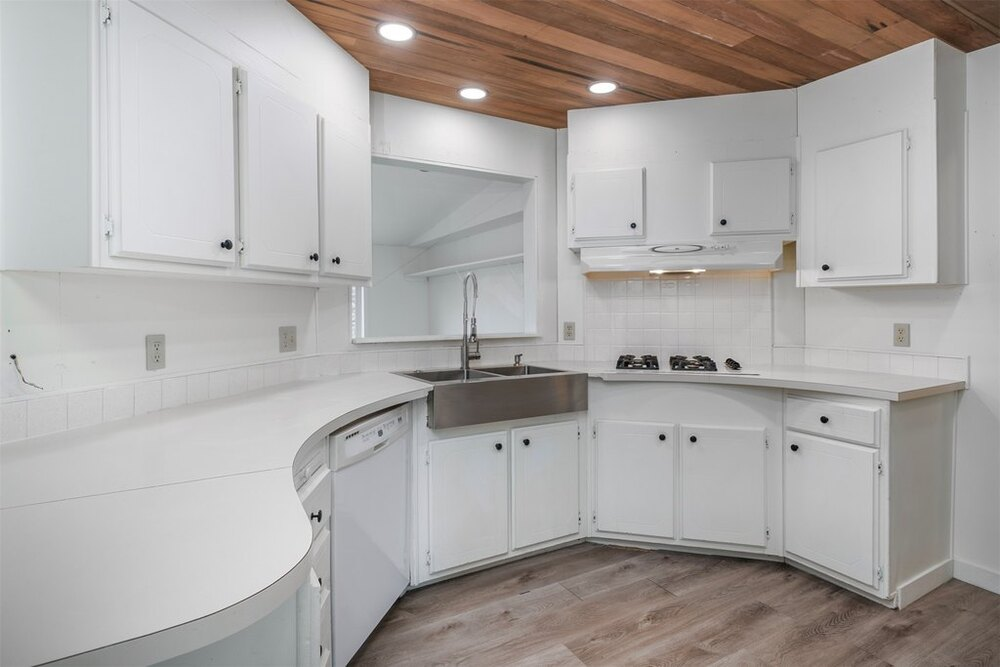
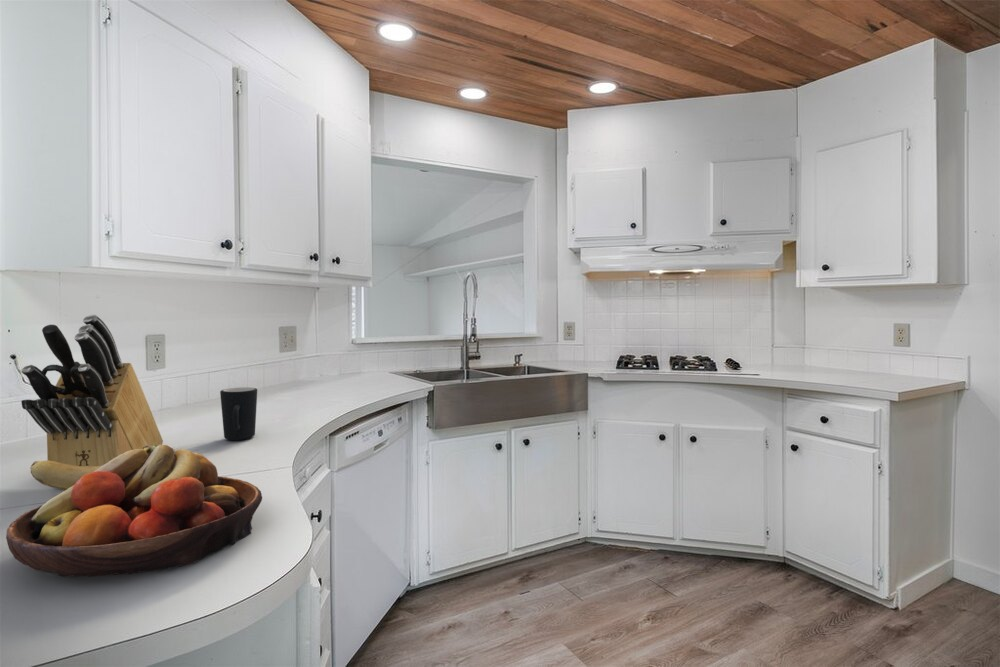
+ fruit bowl (144, 496)
+ knife block (101, 395)
+ mug (238, 414)
